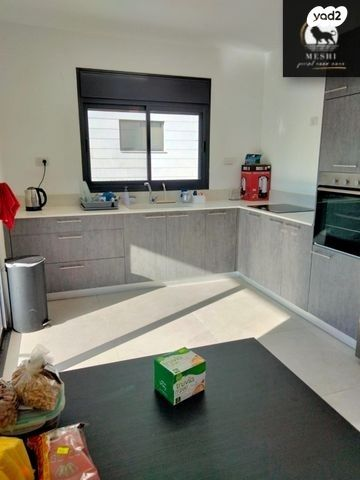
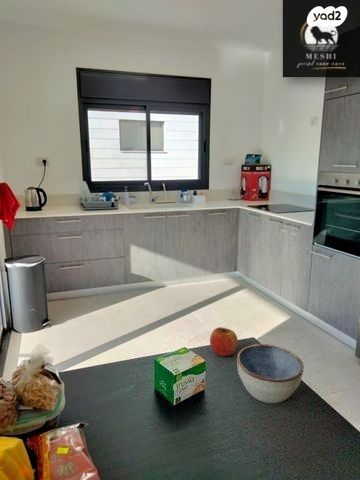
+ fruit (223, 340)
+ bowl (268, 375)
